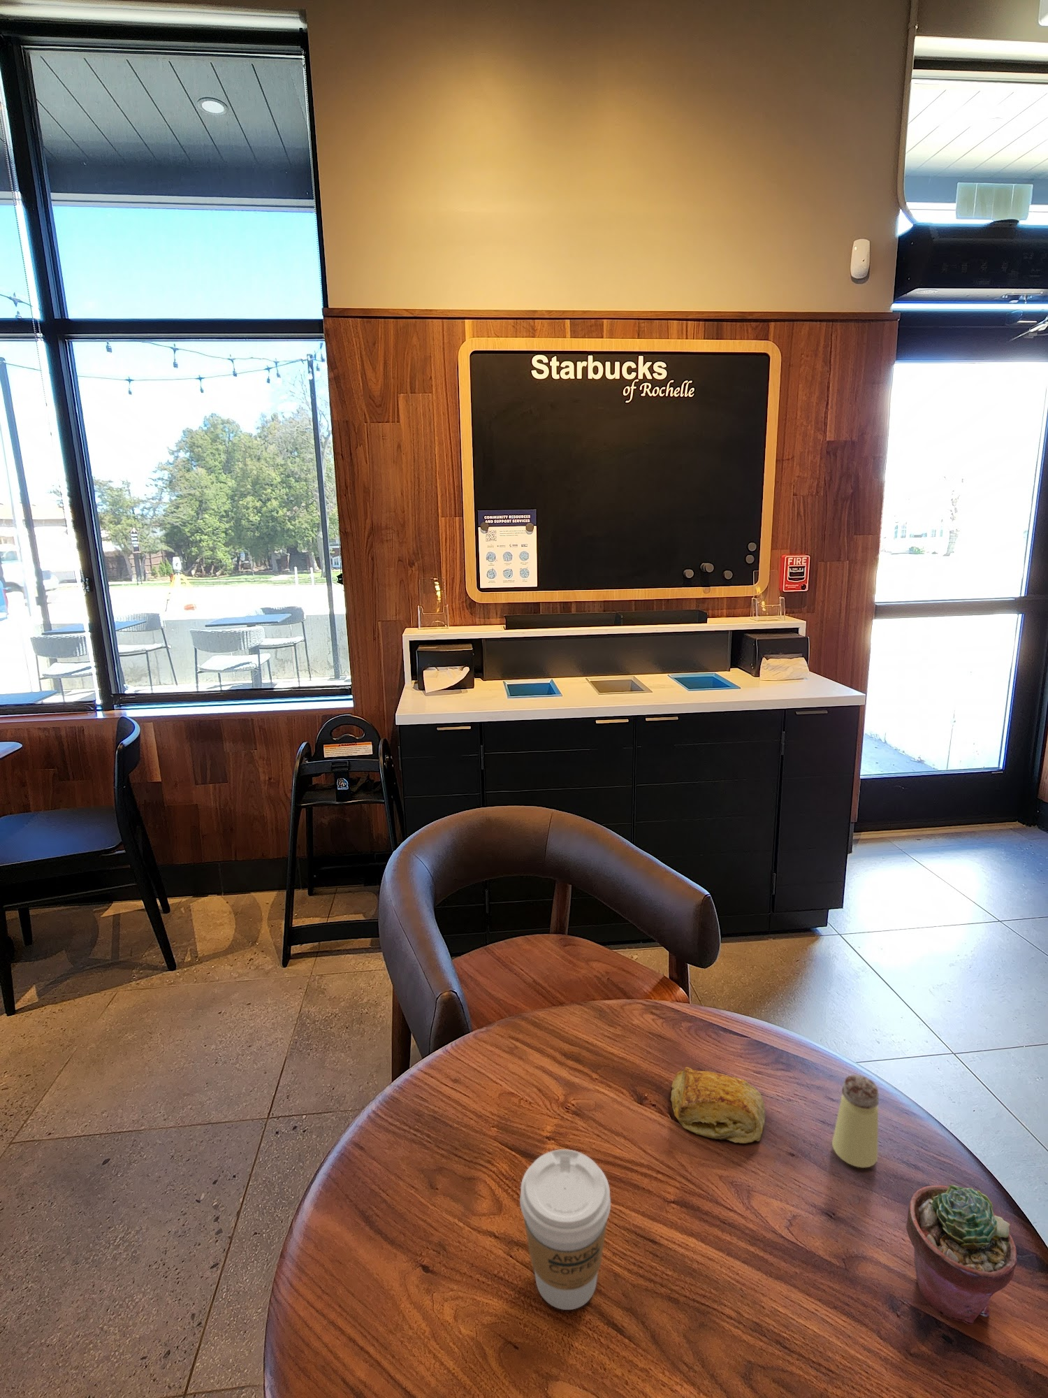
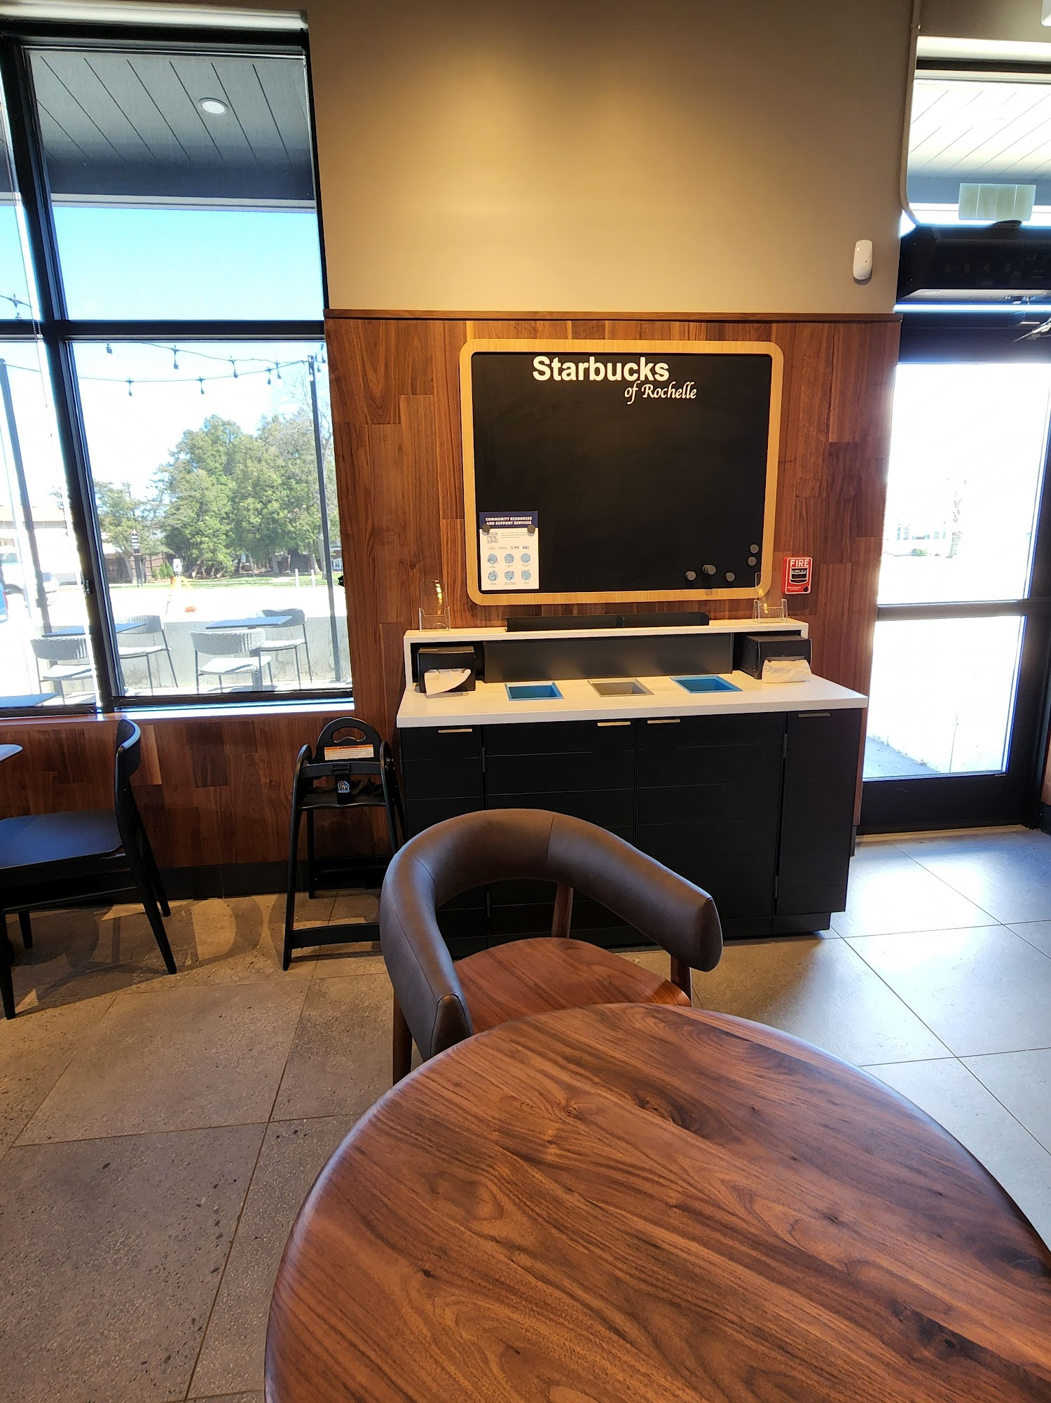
- coffee cup (565, 1230)
- saltshaker (858, 1118)
- potted succulent (958, 1246)
- pastry (717, 1095)
